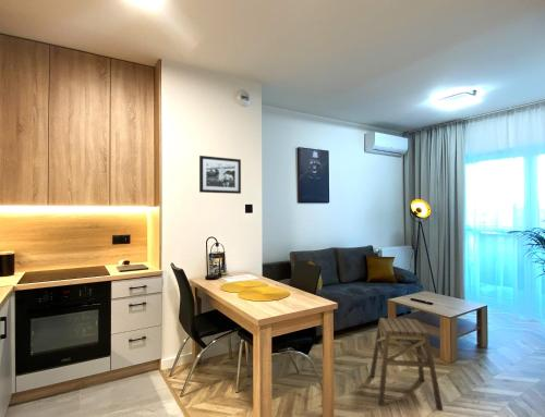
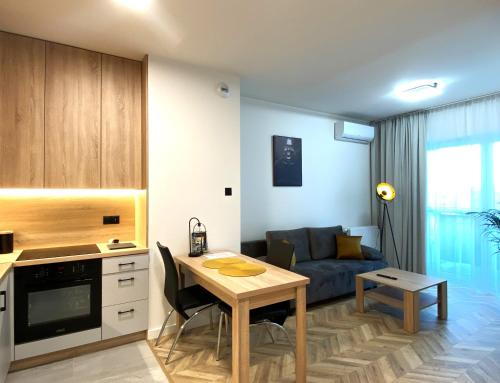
- picture frame (220, 175)
- stool (402, 360)
